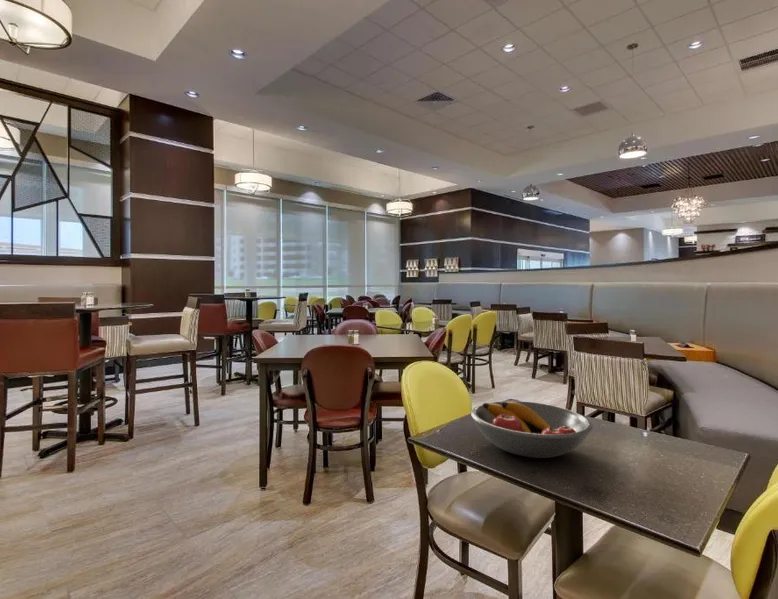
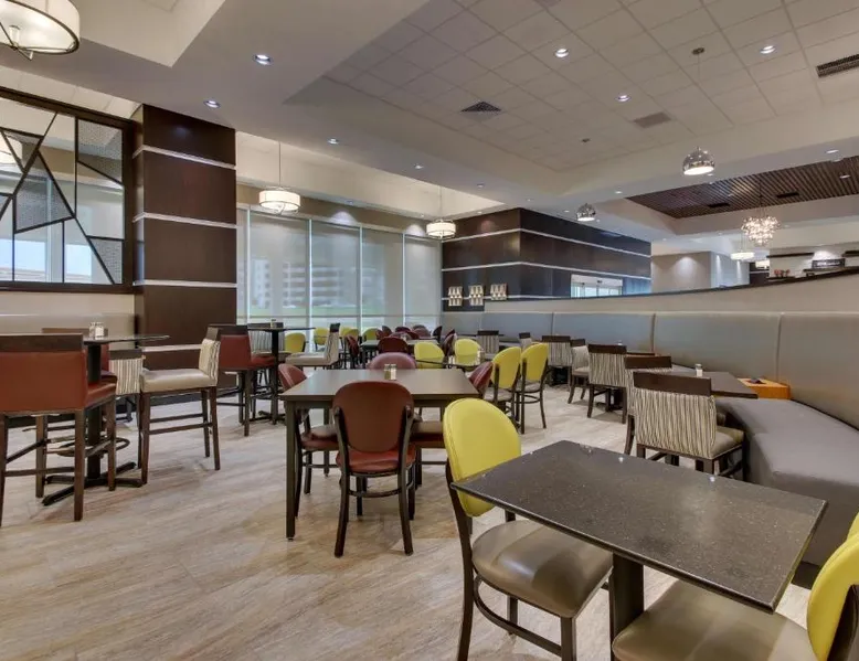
- fruit bowl (528, 427)
